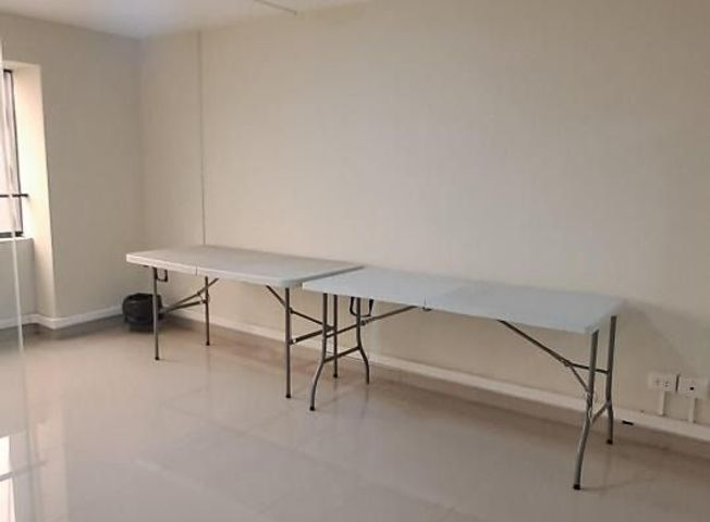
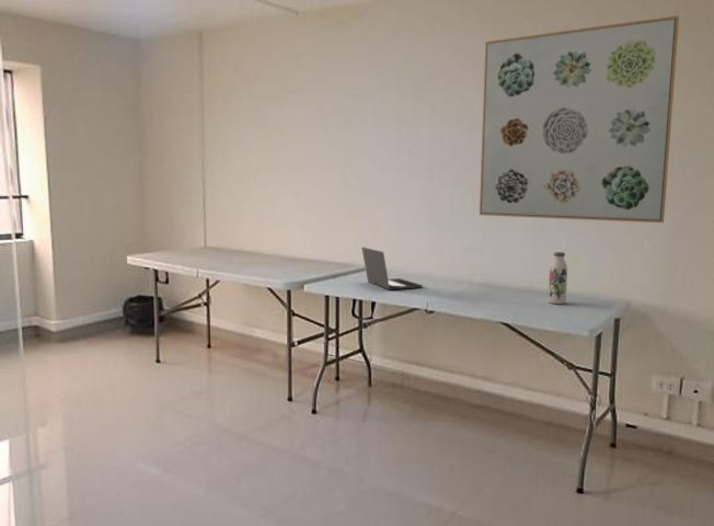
+ wall art (568, 126)
+ laptop (385, 267)
+ water bottle (557, 277)
